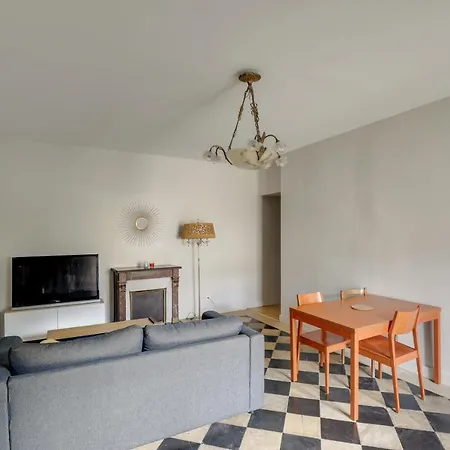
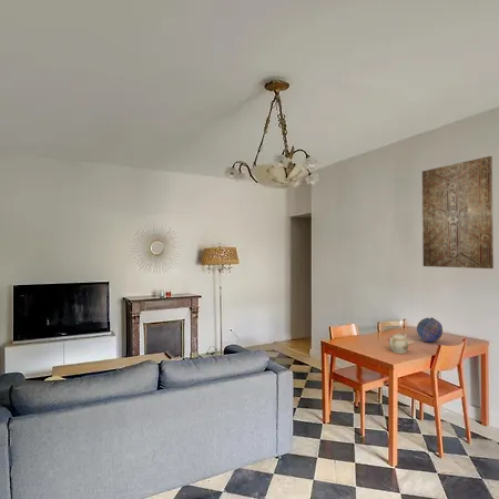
+ decorative ball (429, 329)
+ teapot (398, 343)
+ wall art (455, 215)
